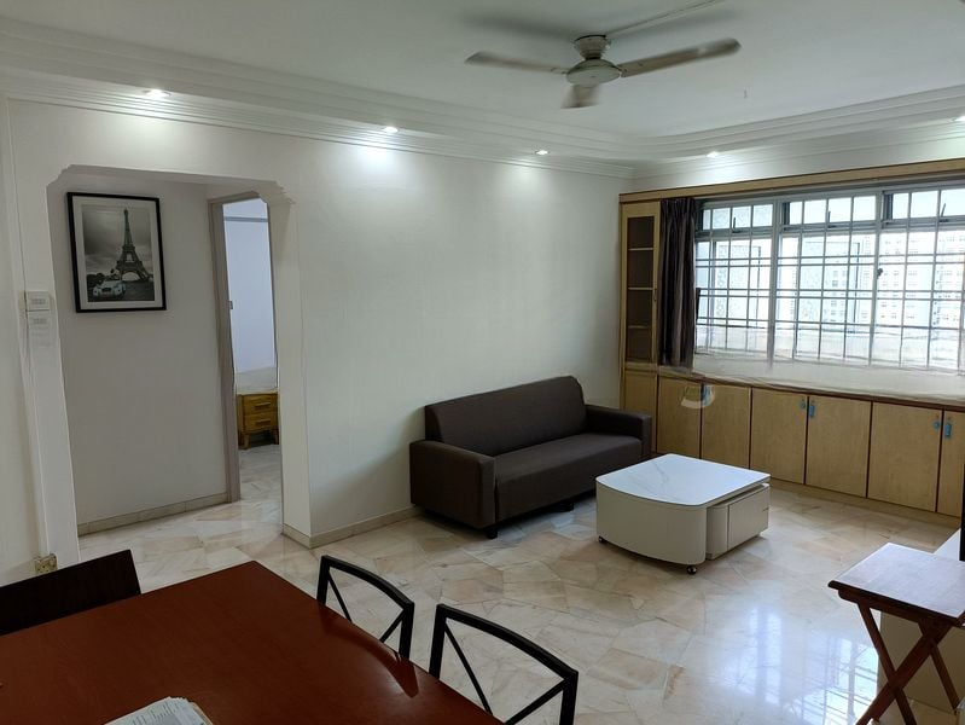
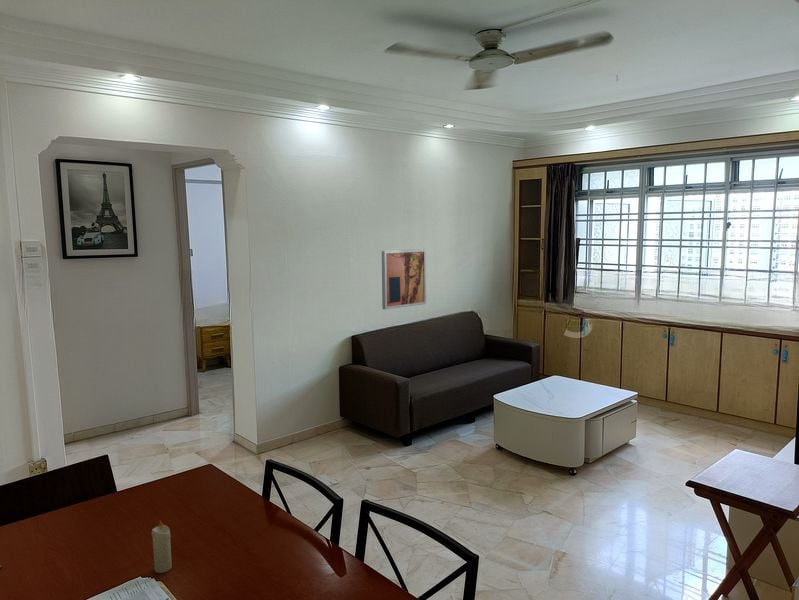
+ candle (161, 544)
+ wall art (404, 278)
